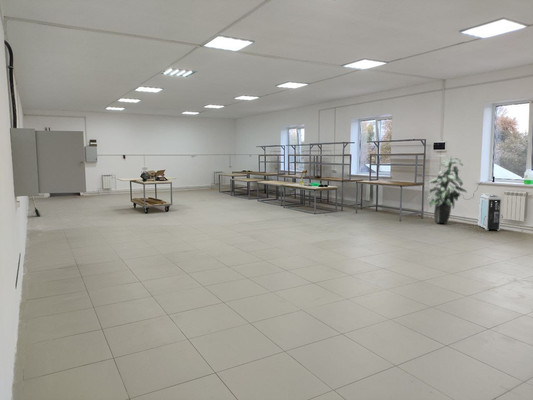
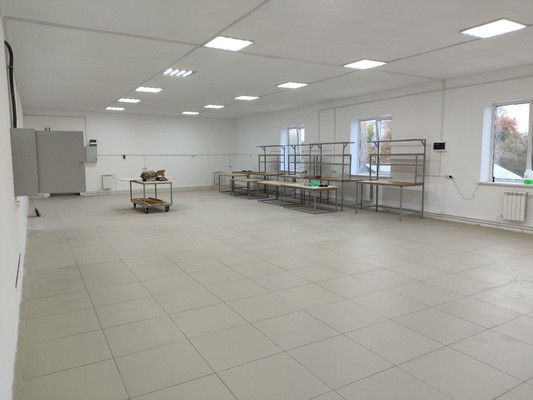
- indoor plant (444, 189)
- air purifier (489, 211)
